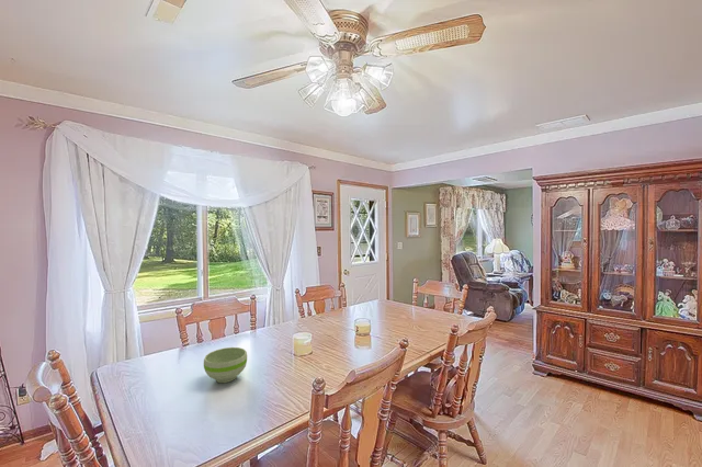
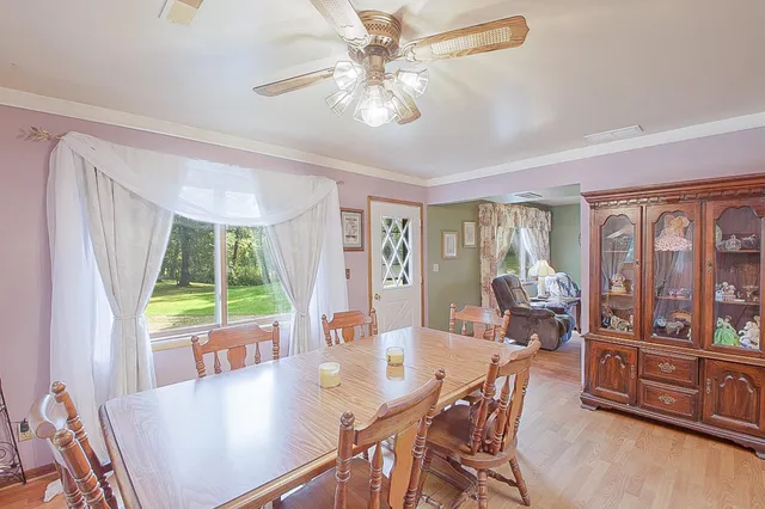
- bowl (226, 366)
